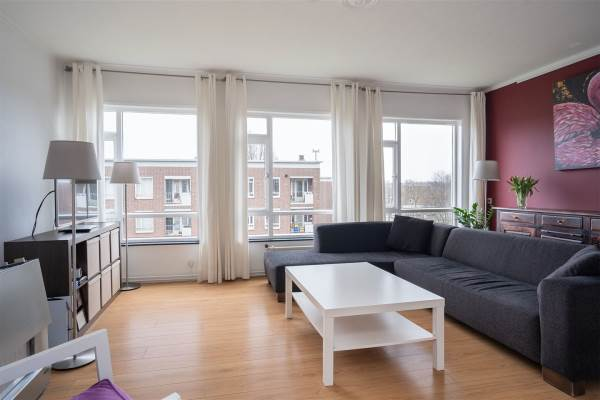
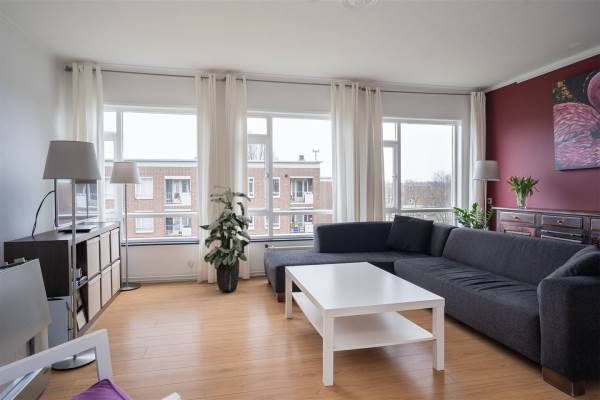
+ indoor plant (226, 237)
